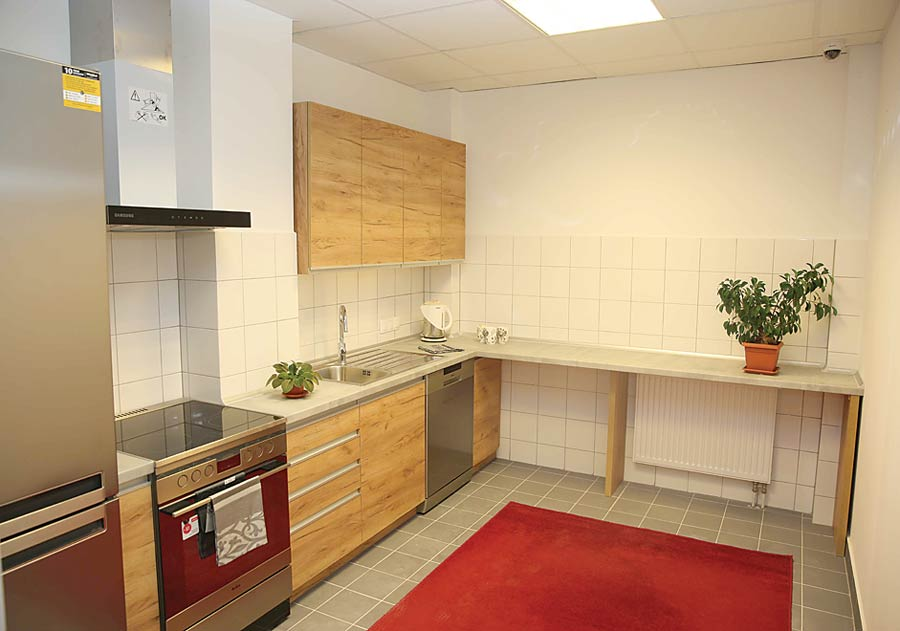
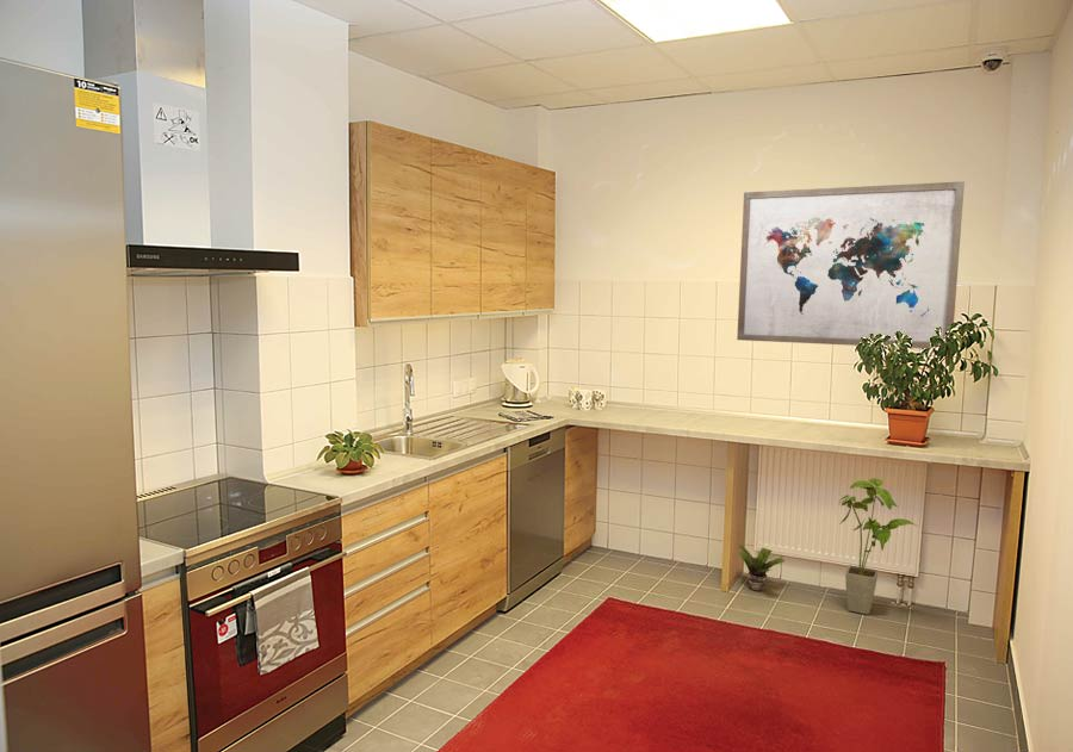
+ house plant (874, 546)
+ wall art (842, 266)
+ potted plant (757, 568)
